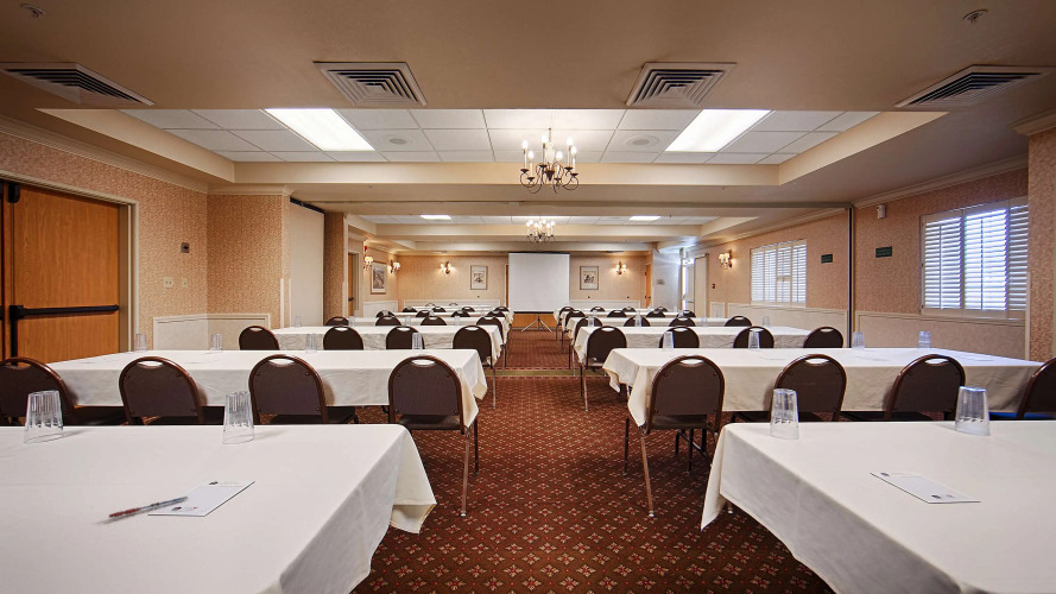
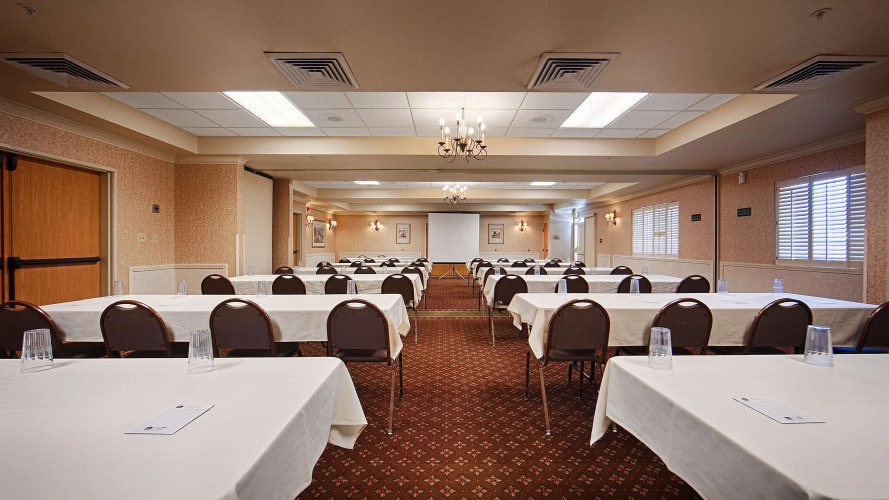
- pen (150, 505)
